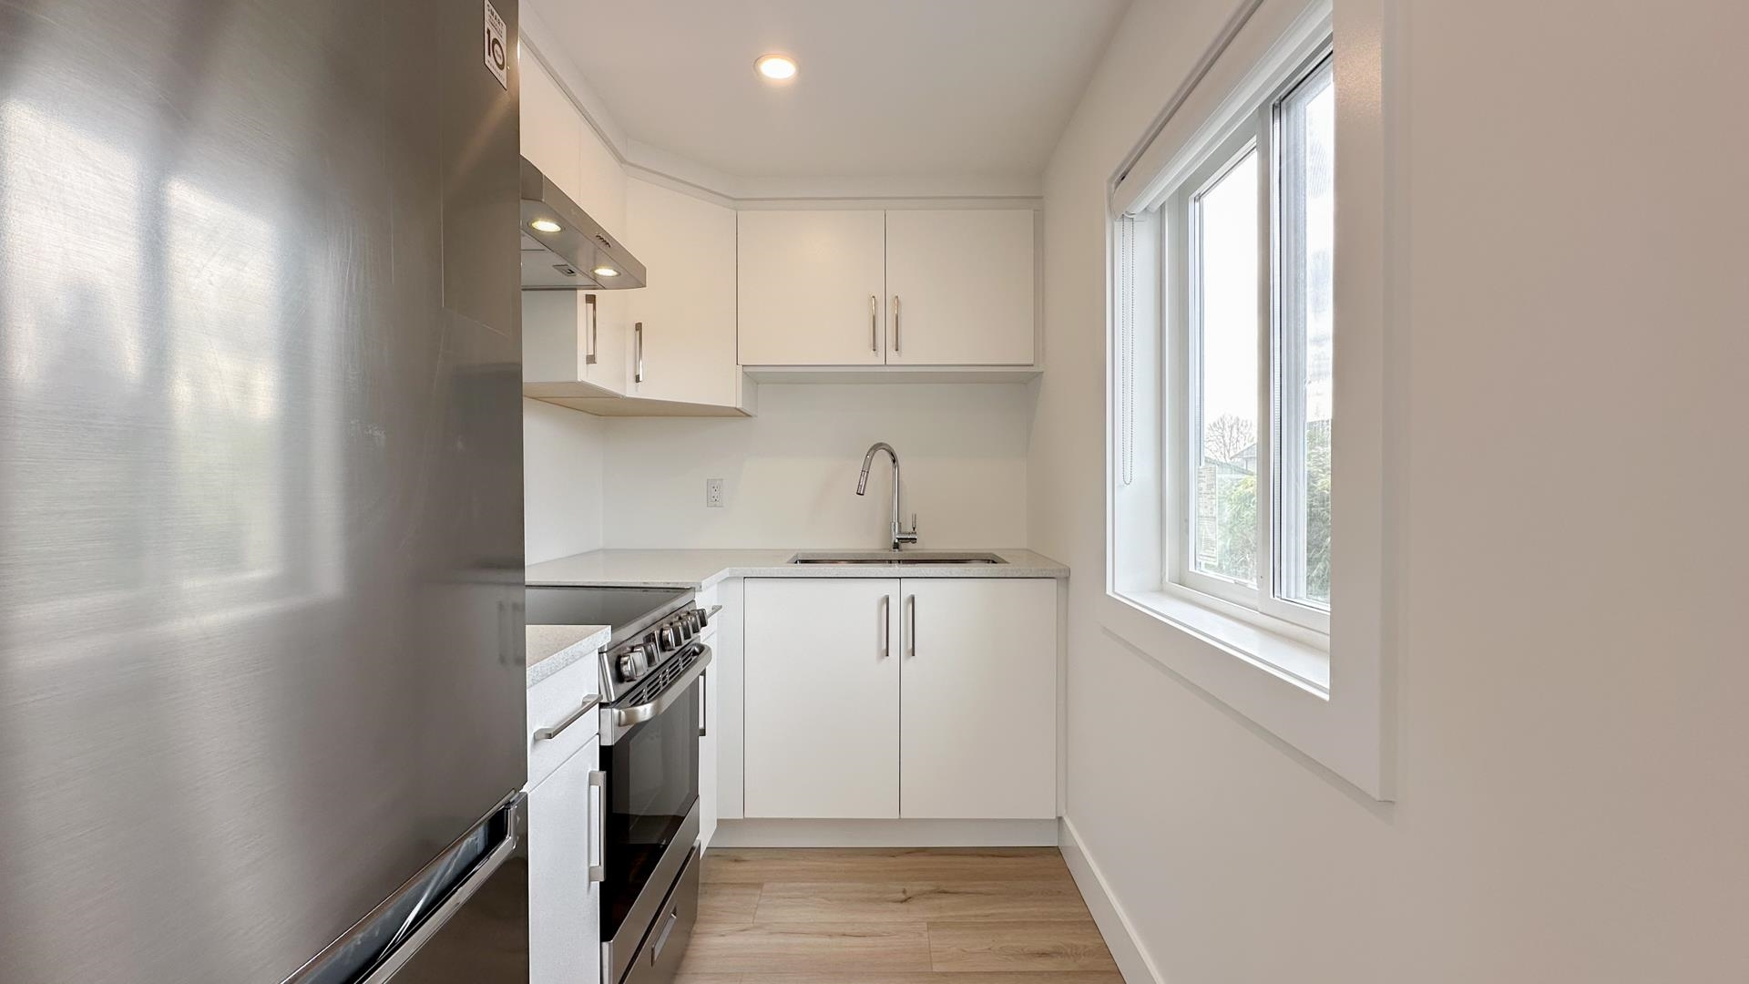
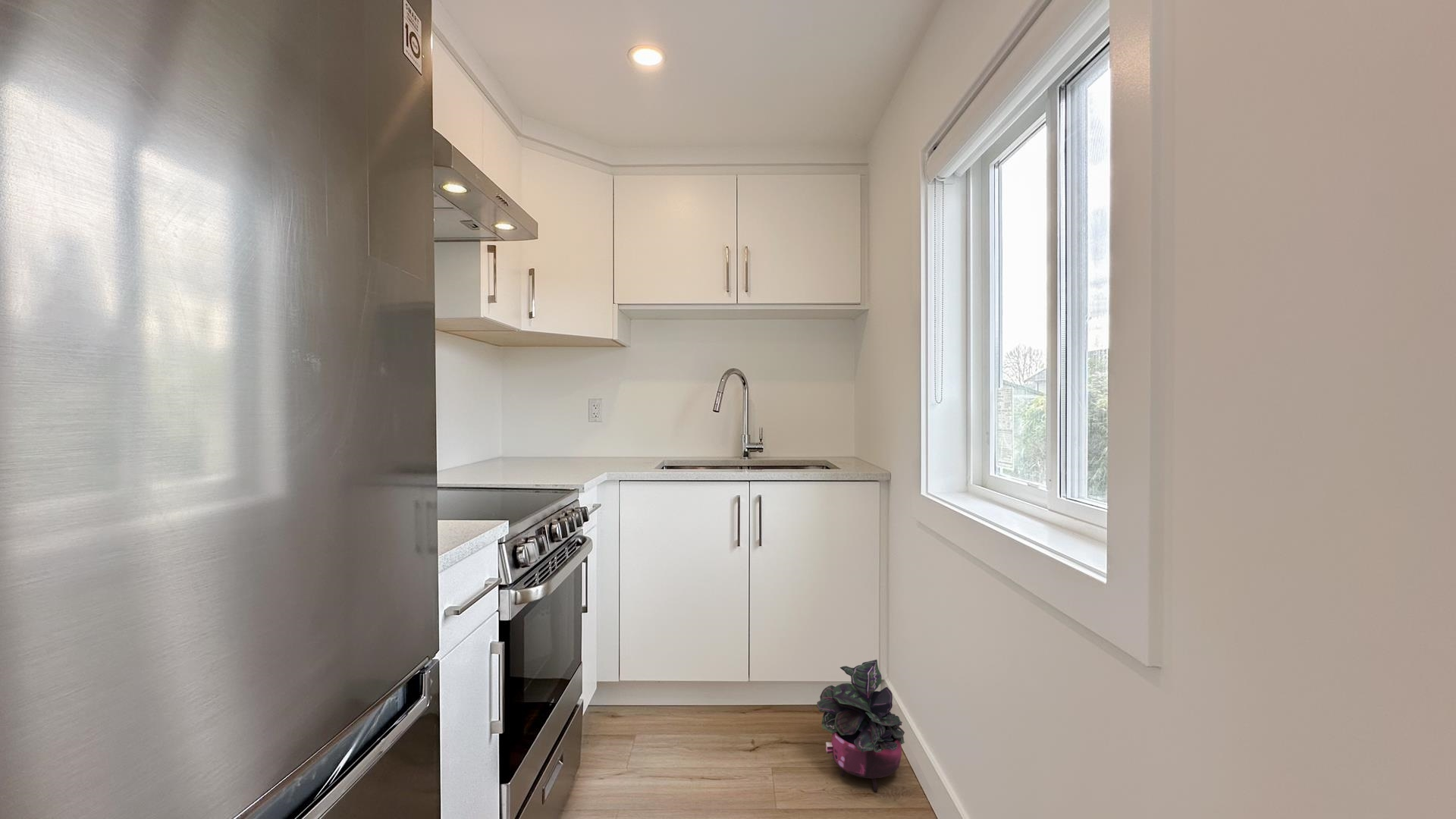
+ potted plant (862, 719)
